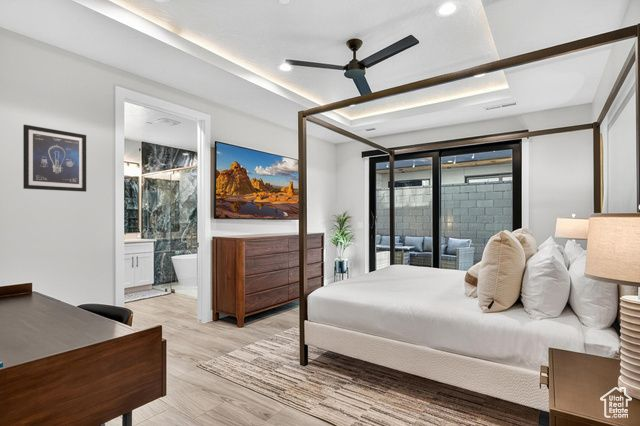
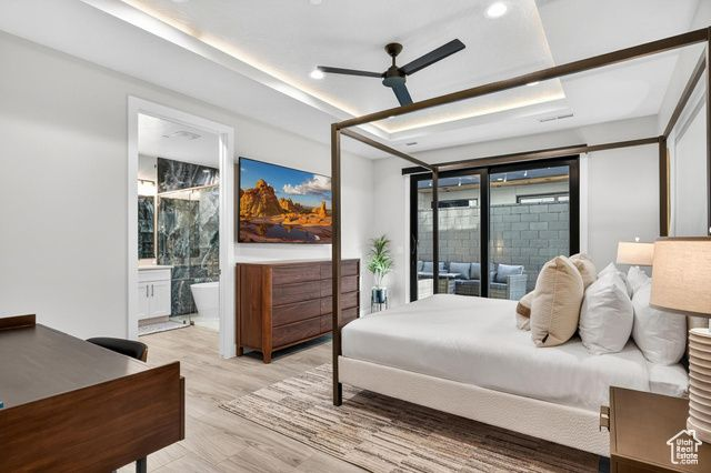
- wall art (56, 160)
